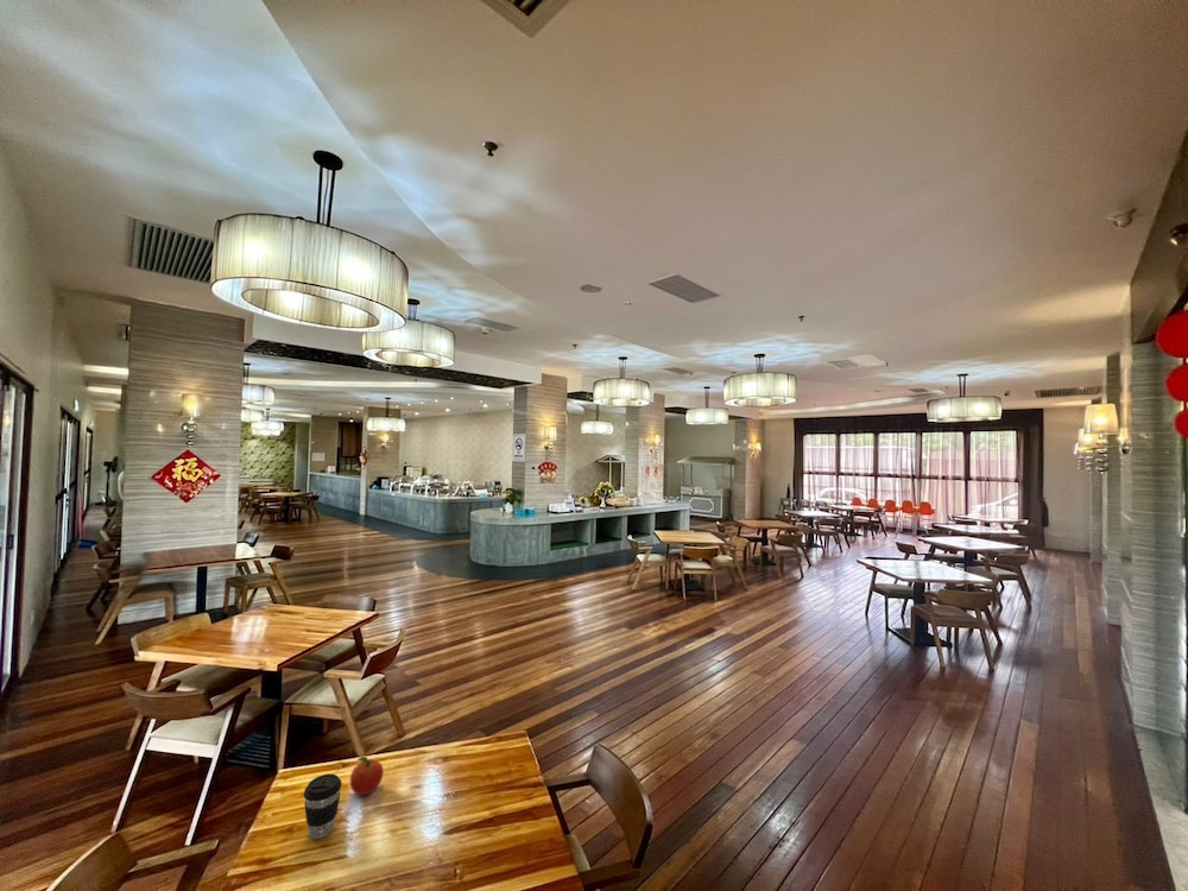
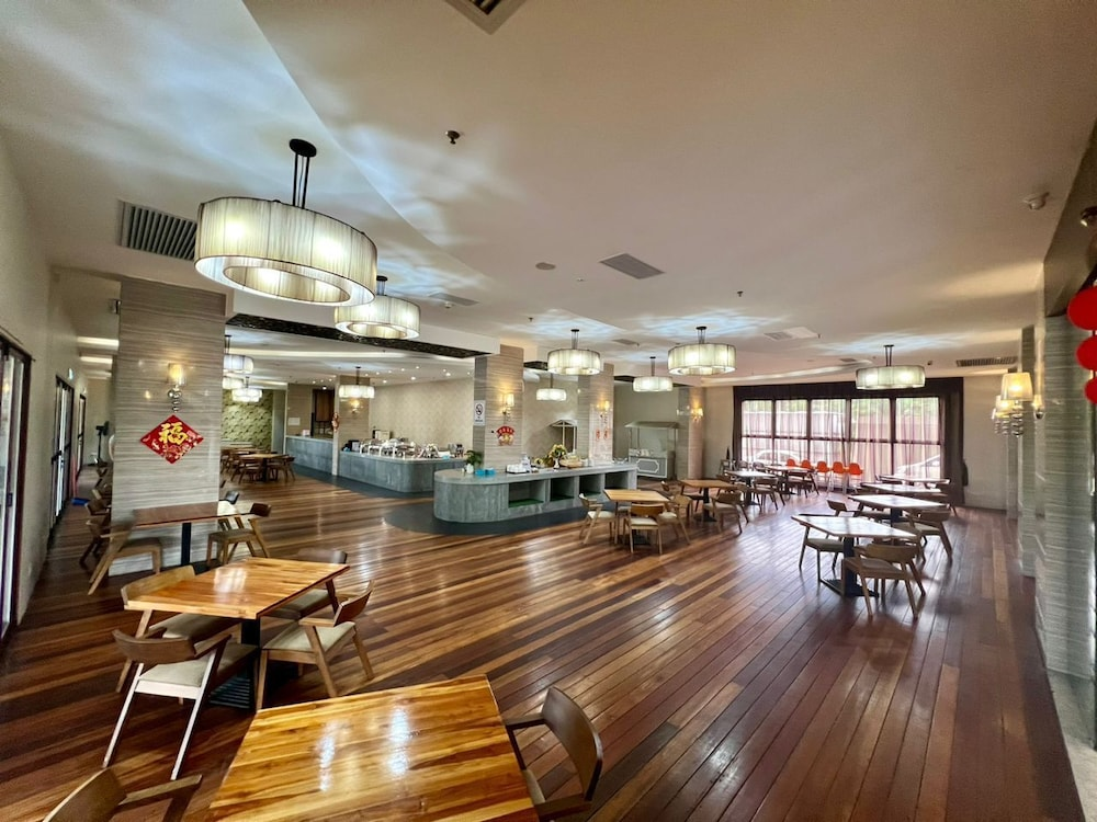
- coffee cup (322, 805)
- fruit (367, 773)
